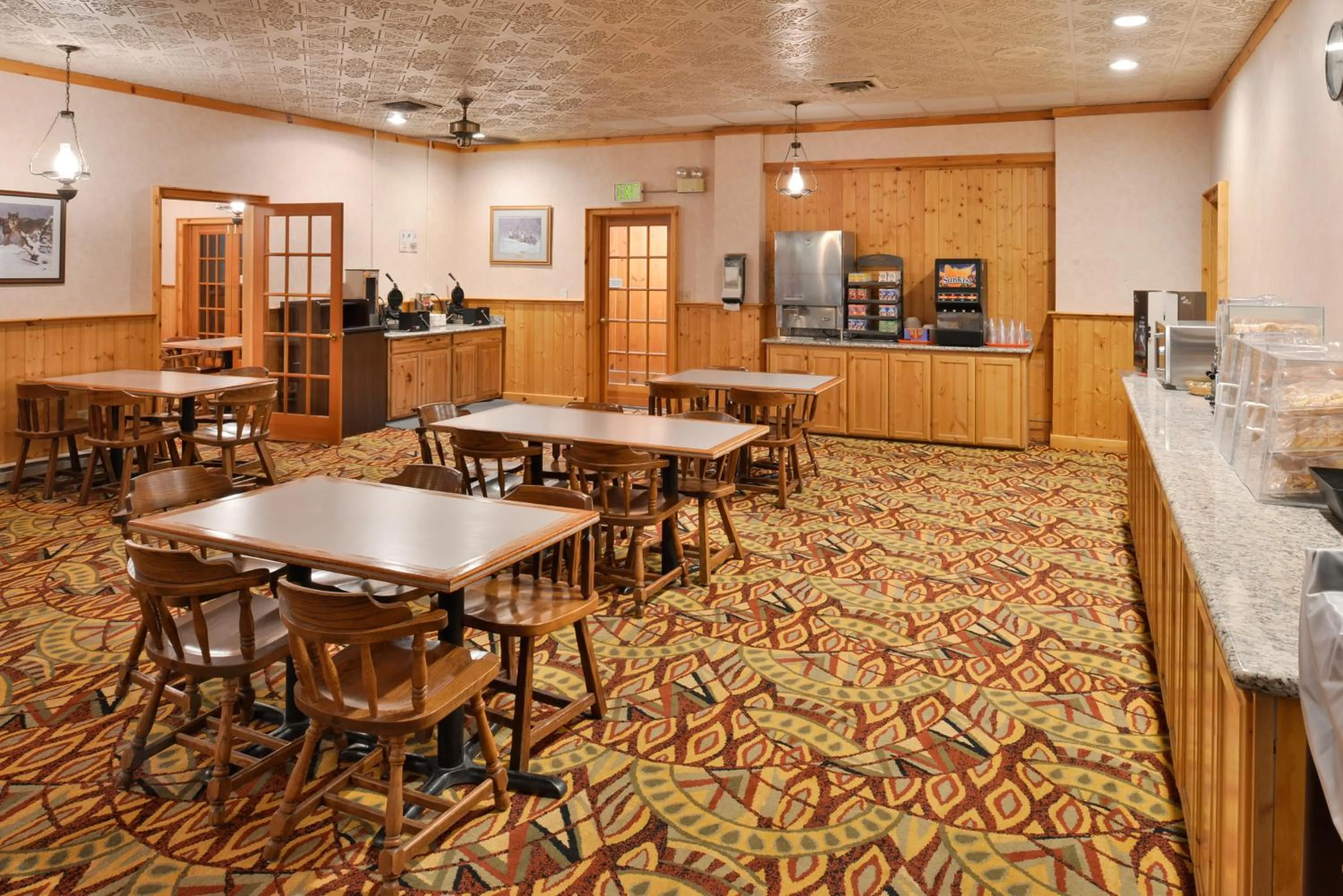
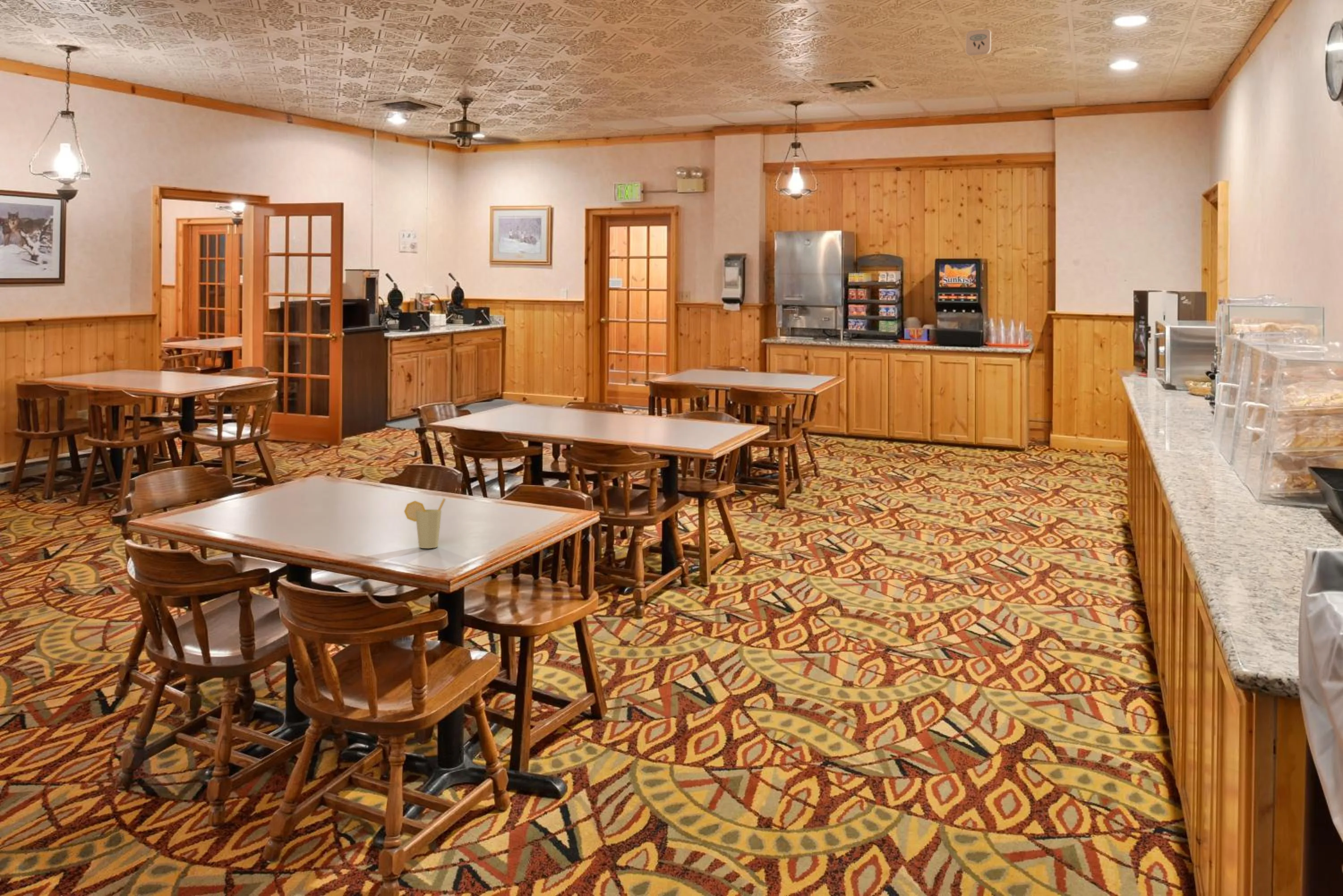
+ cup (425, 523)
+ smoke detector (978, 42)
